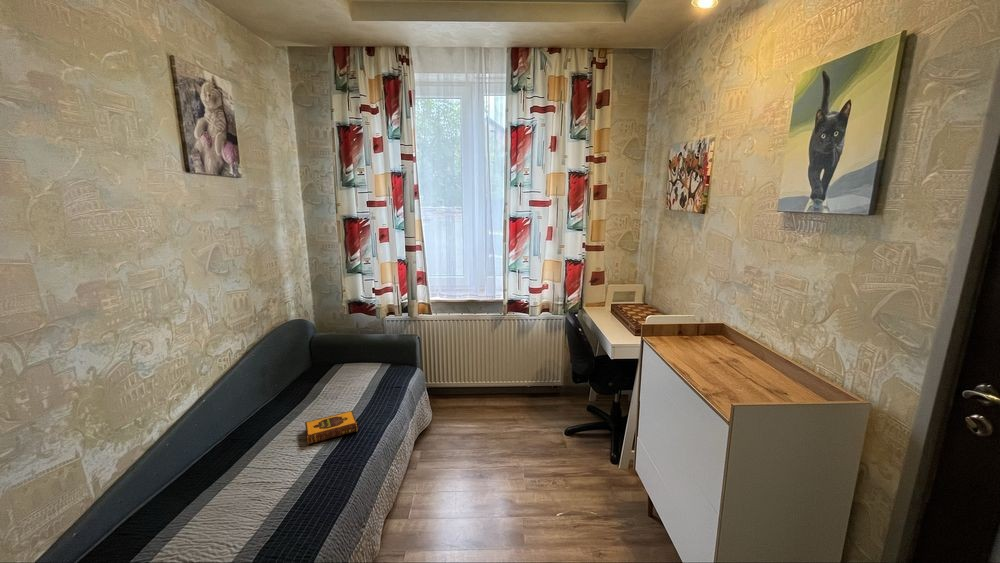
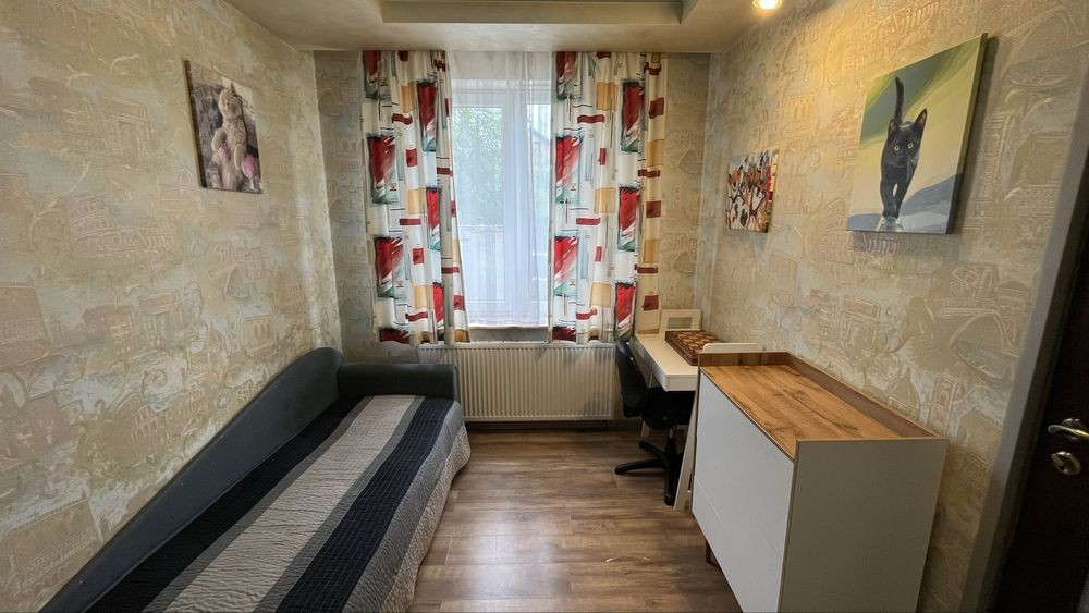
- hardback book (331, 427)
